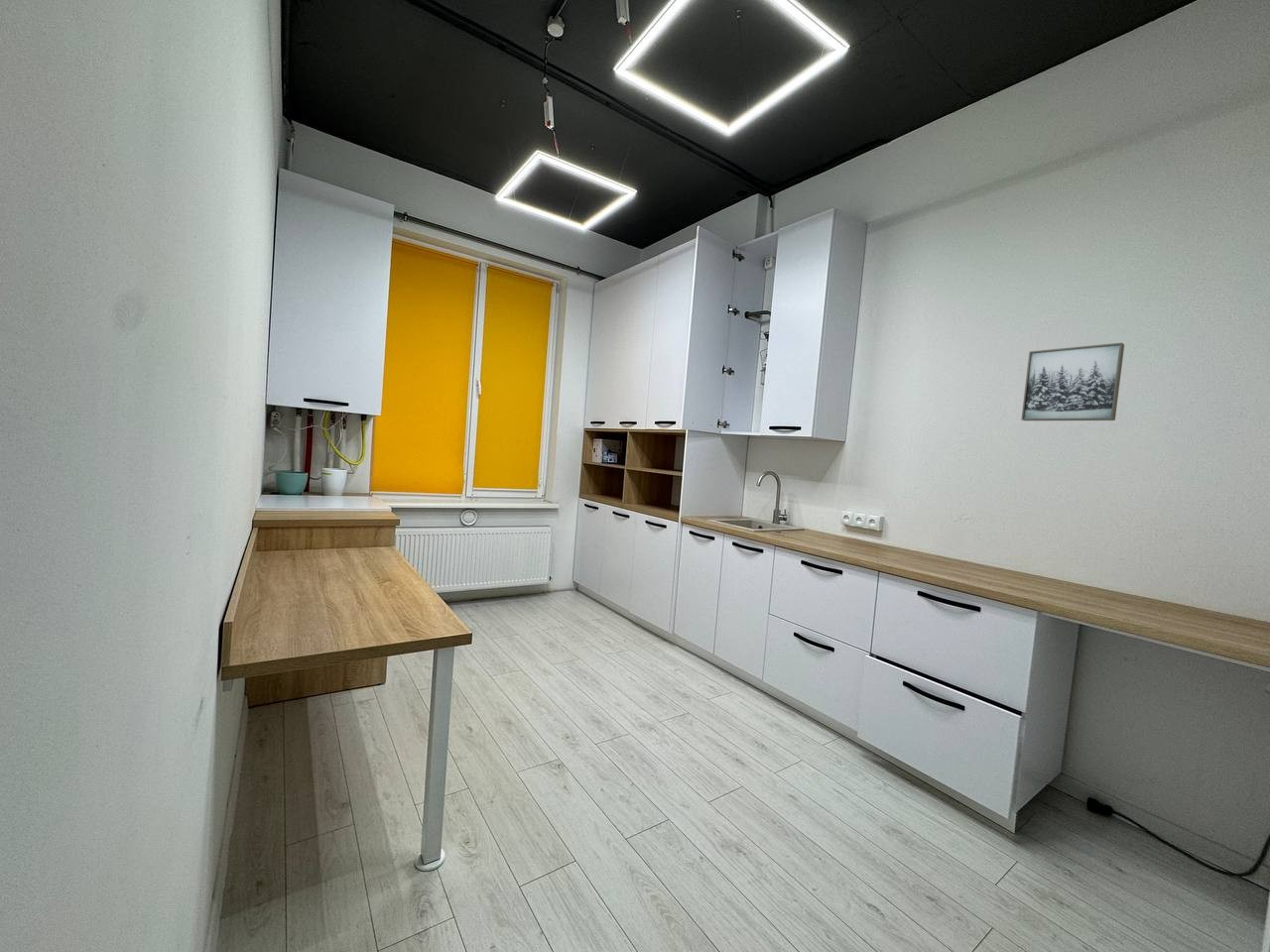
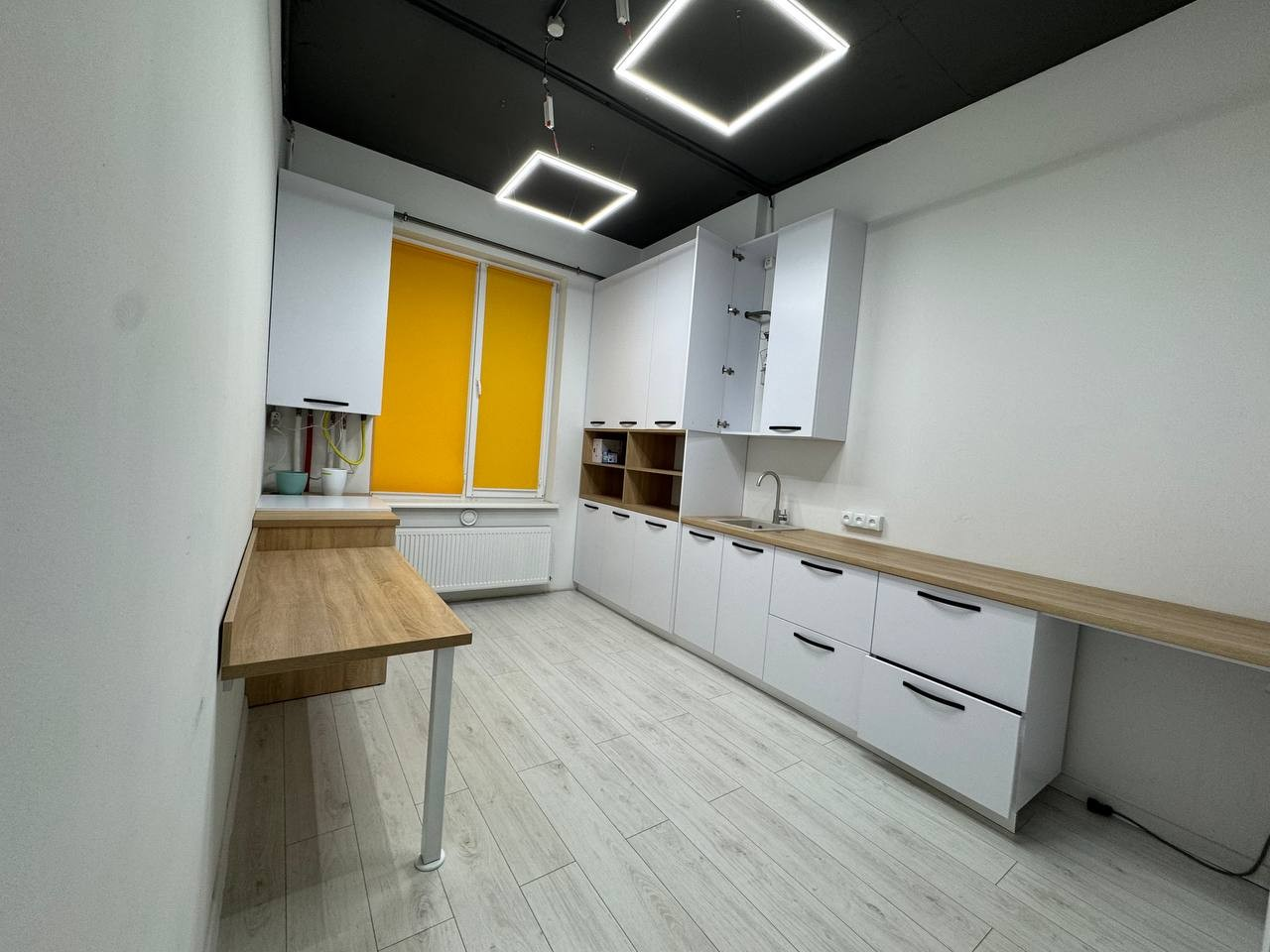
- wall art (1070, 384)
